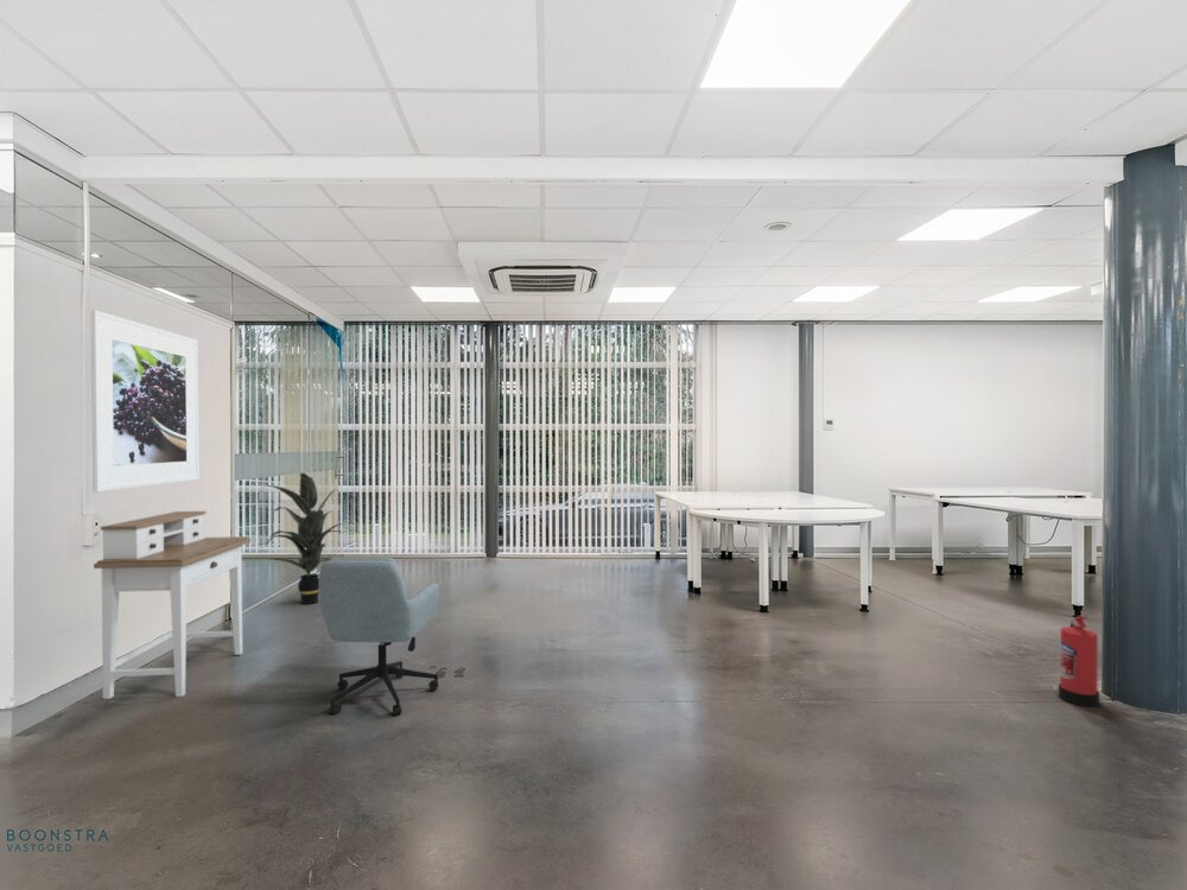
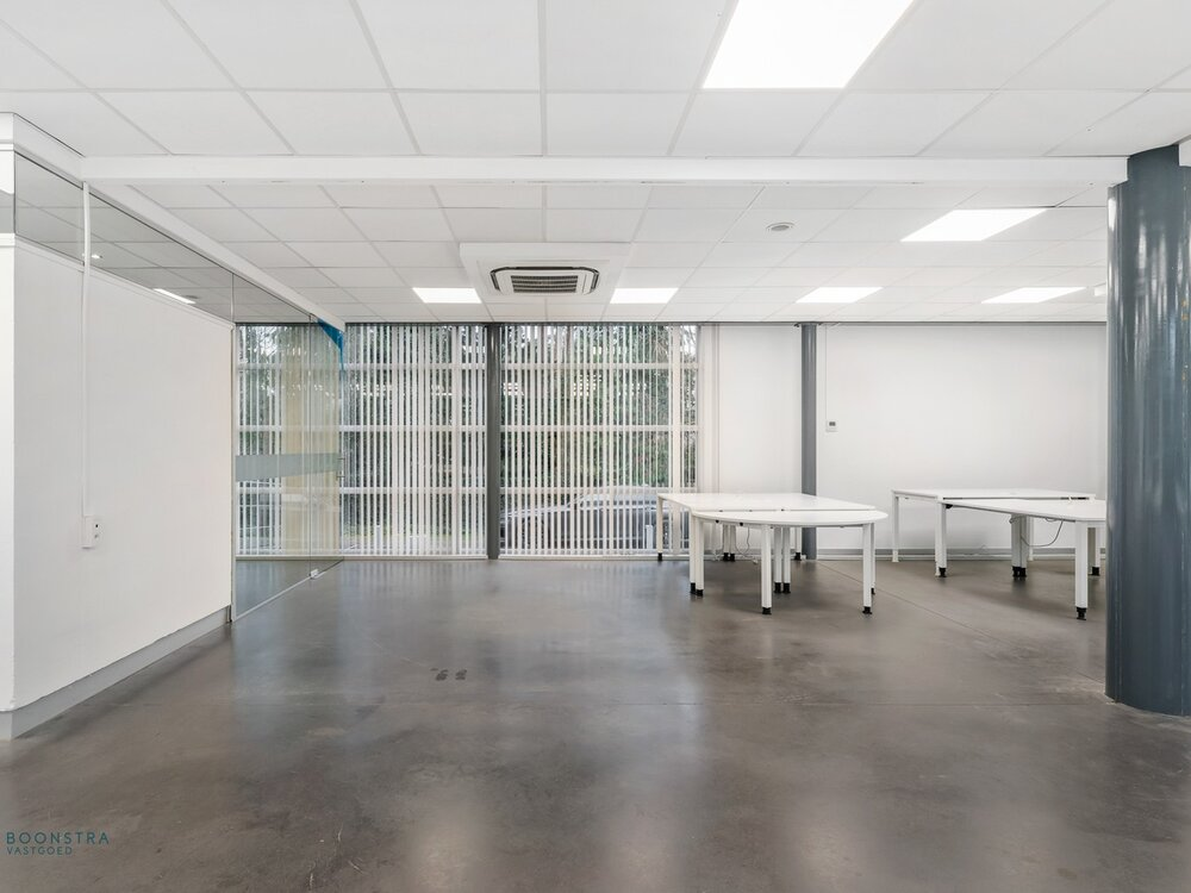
- indoor plant (304, 538)
- fire extinguisher (1077, 653)
- desk (182, 596)
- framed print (152, 406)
- office chair (381, 622)
